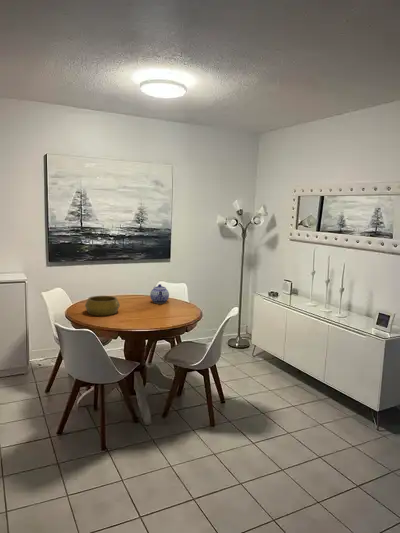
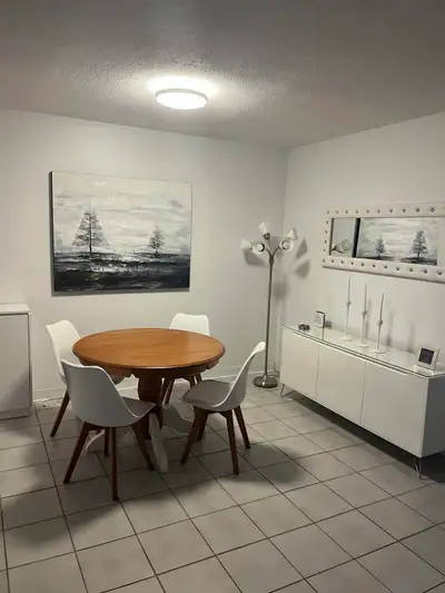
- decorative bowl (102, 305)
- teapot (159, 293)
